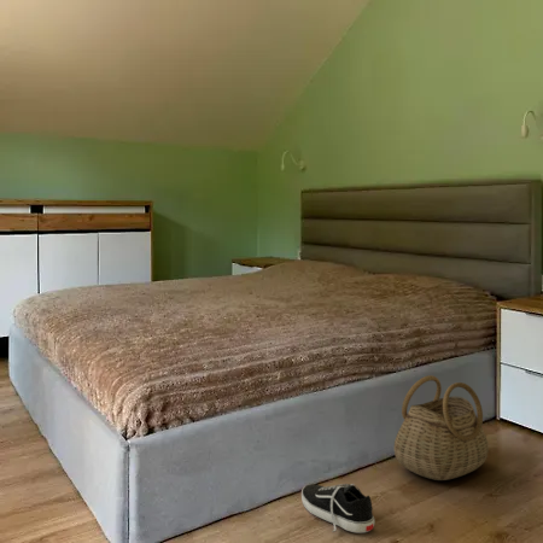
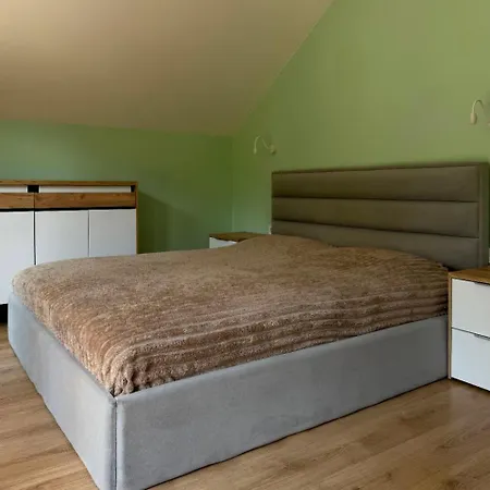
- shoe (337, 495)
- basket (440, 424)
